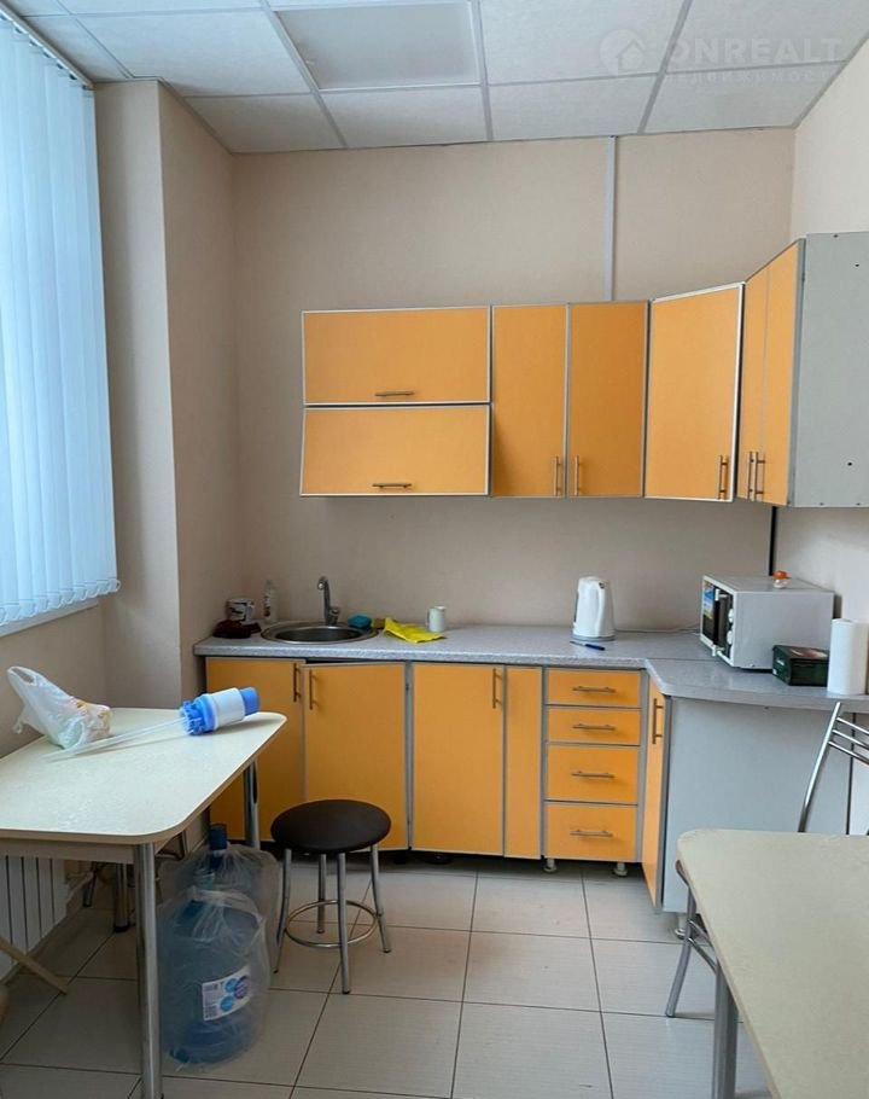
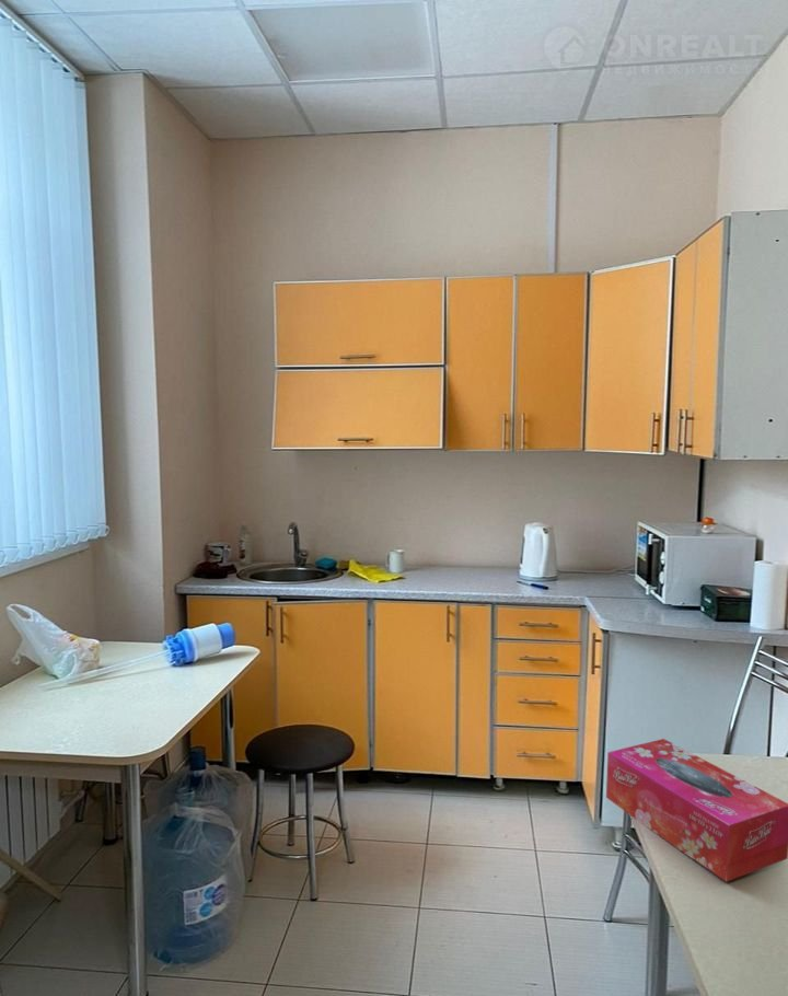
+ tissue box (691, 801)
